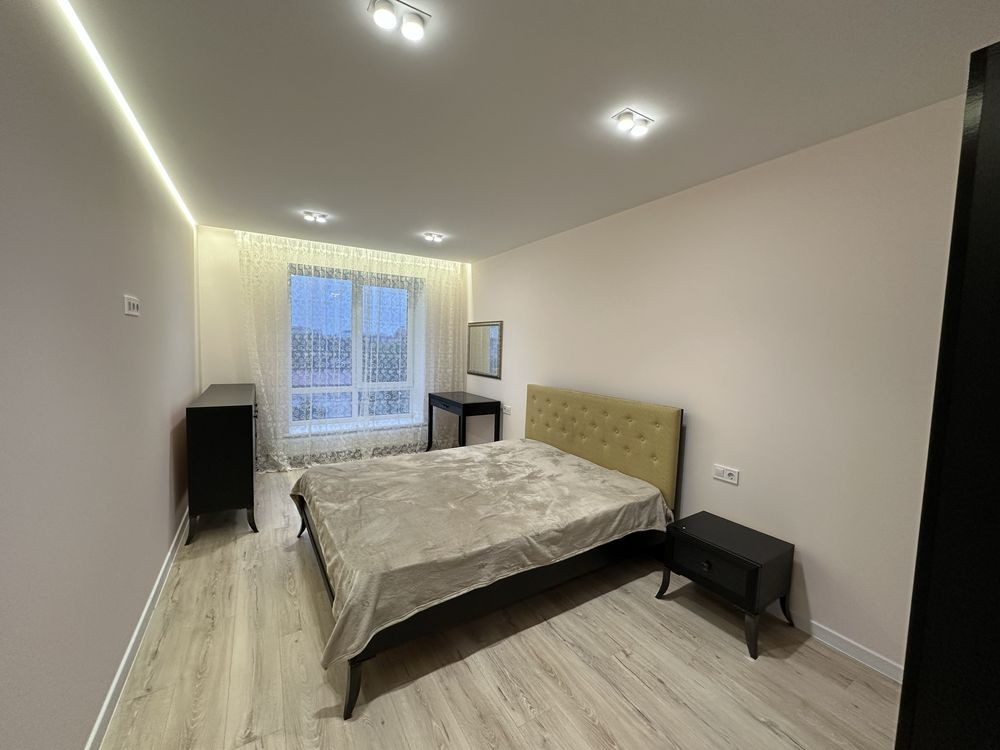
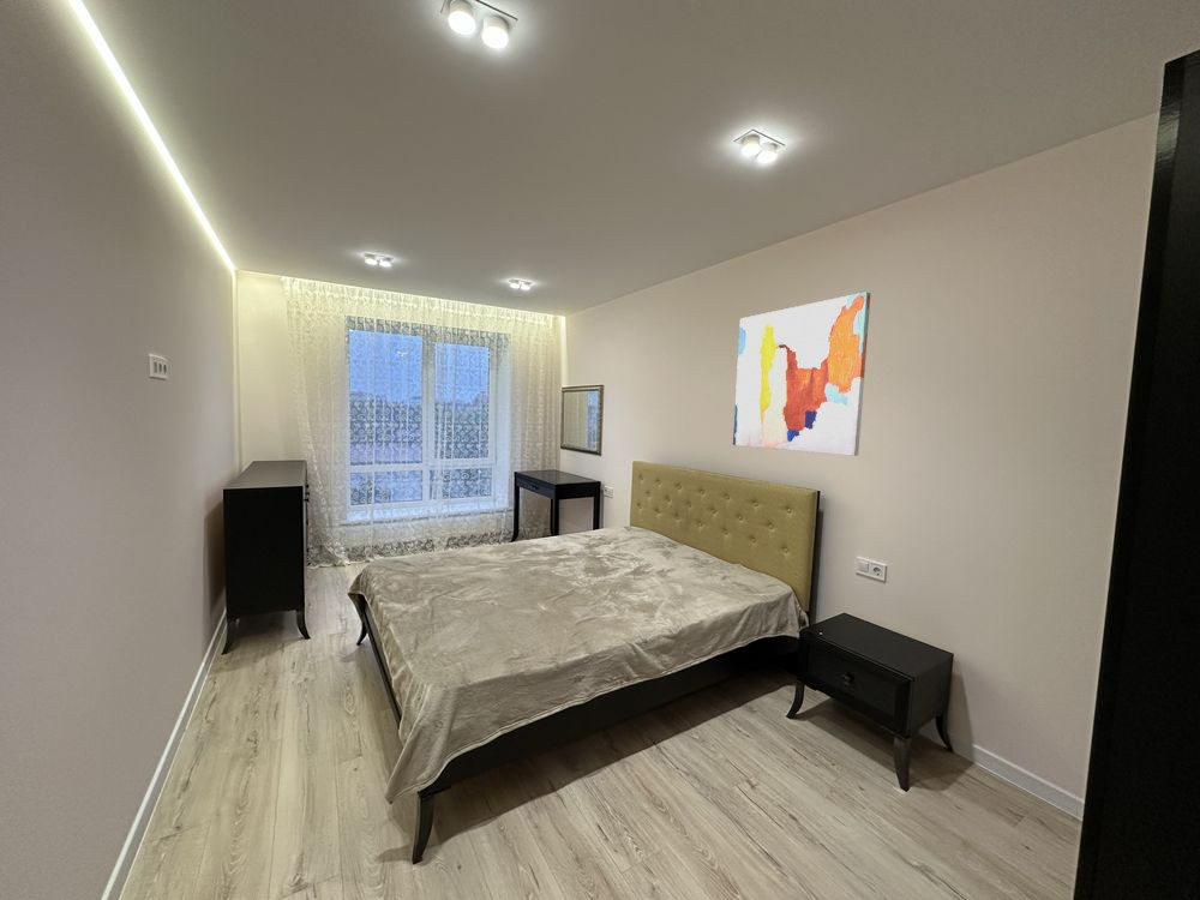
+ wall art (792, 379)
